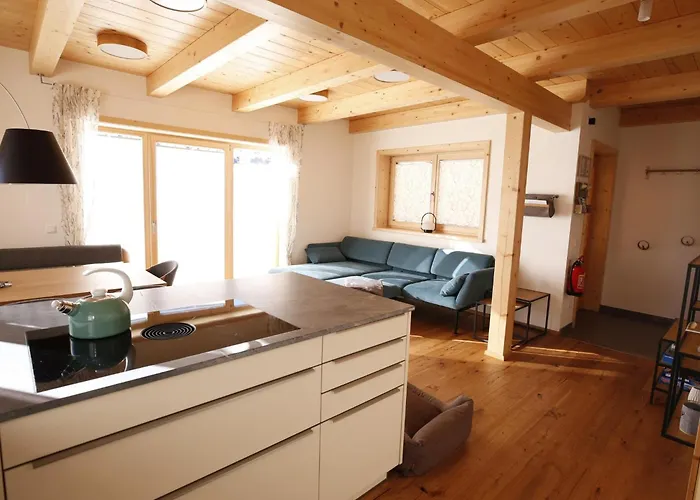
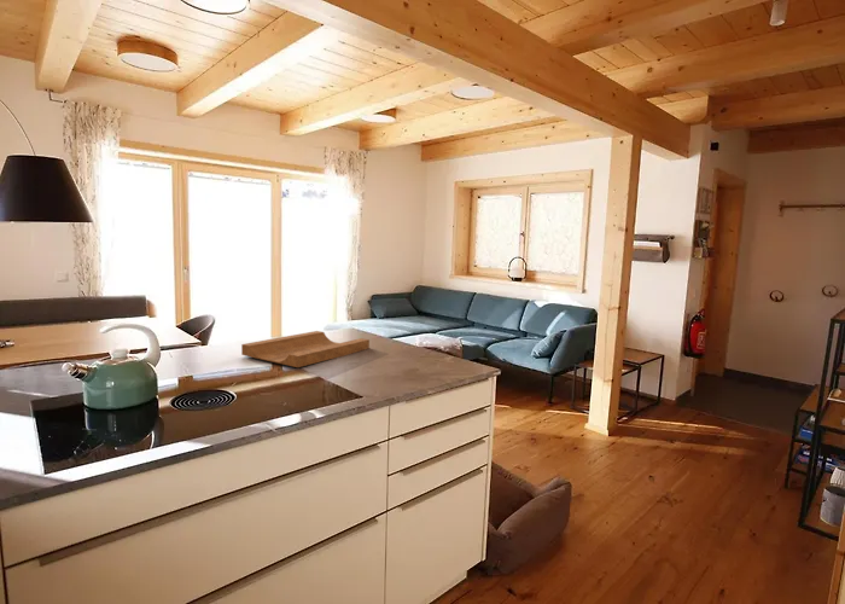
+ cutting board (308, 347)
